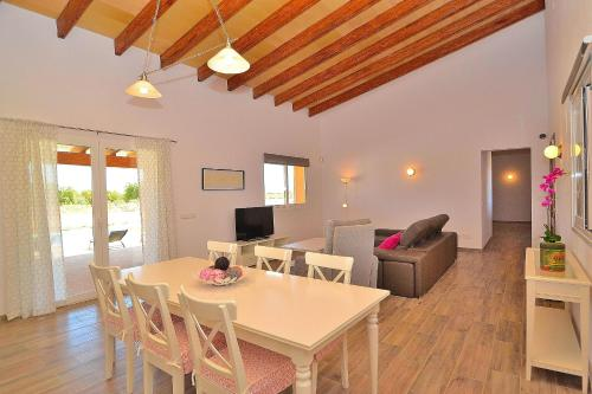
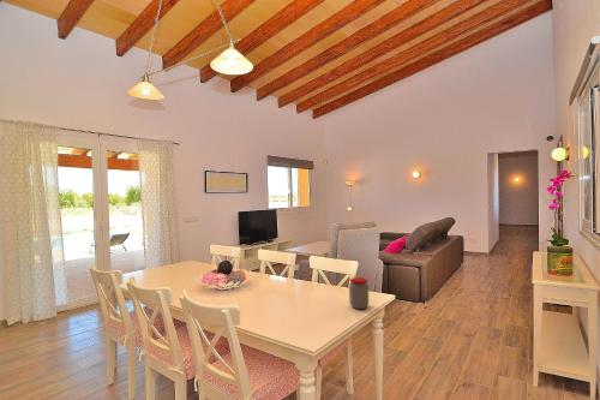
+ jar (359, 292)
